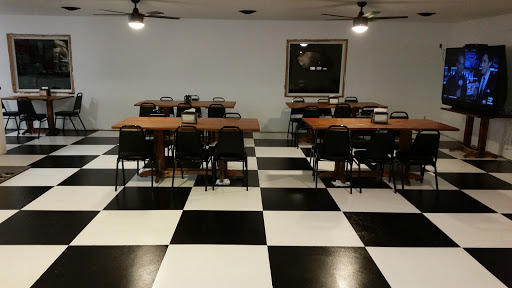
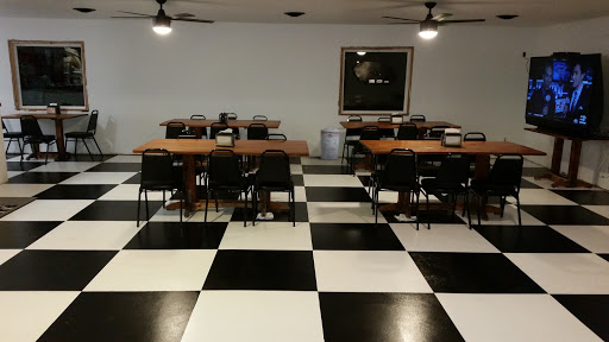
+ trash can (329, 142)
